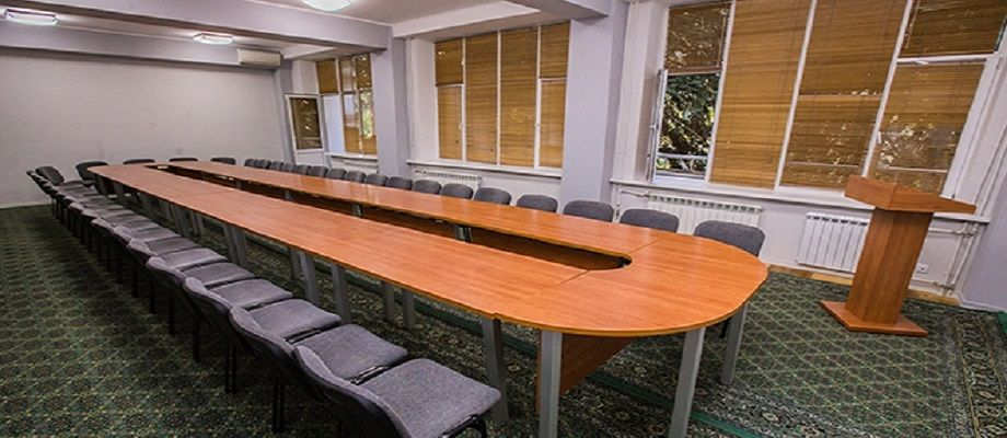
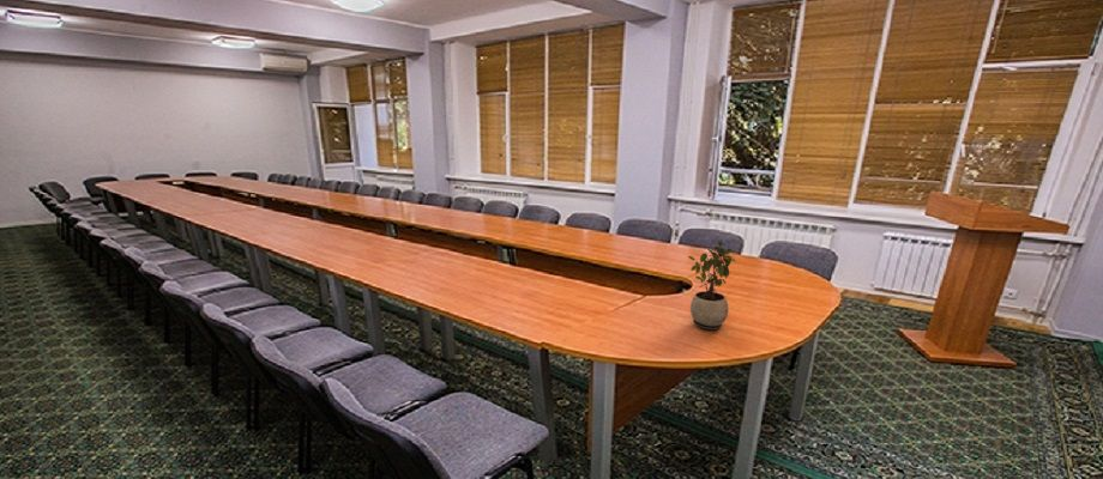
+ potted plant (707, 281)
